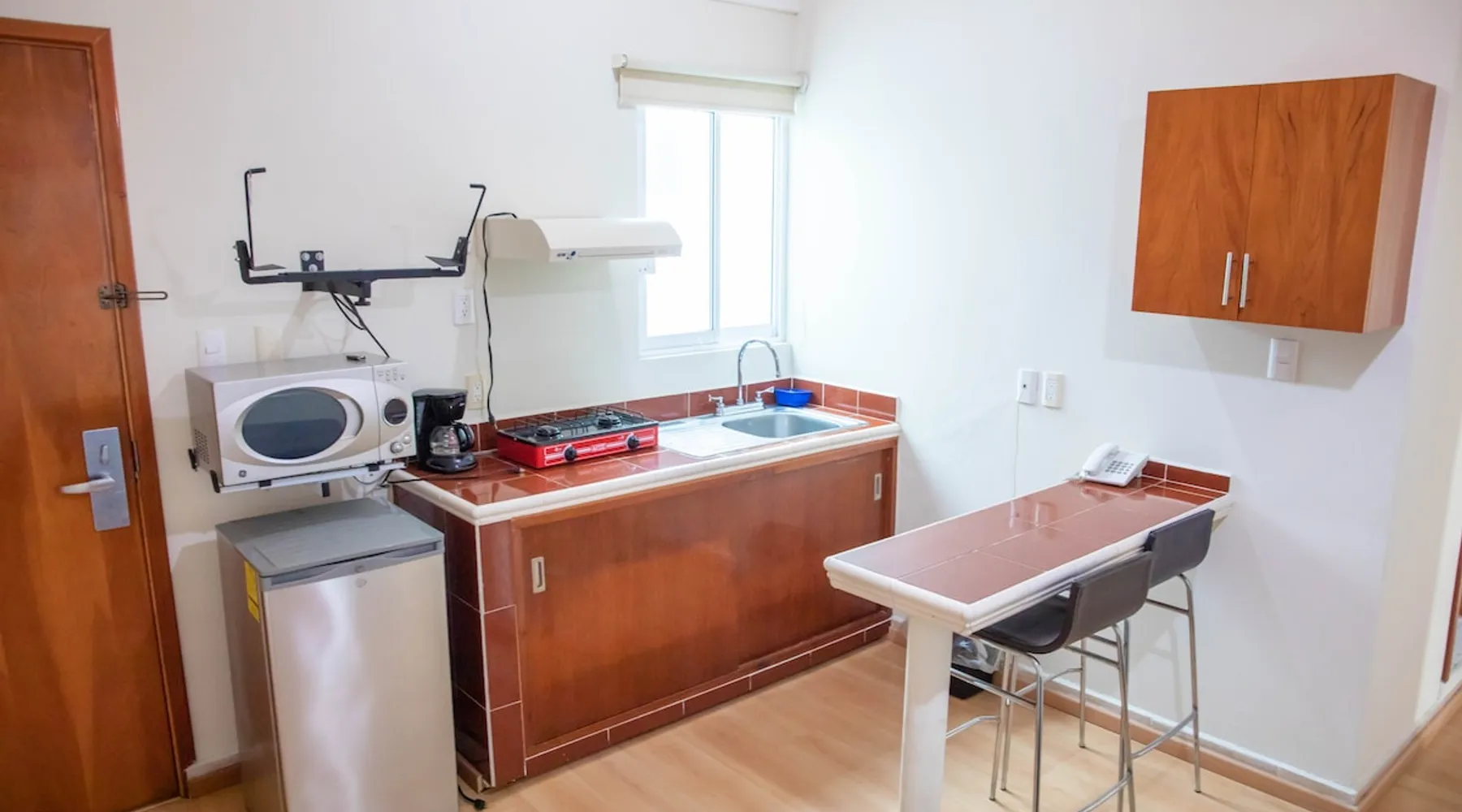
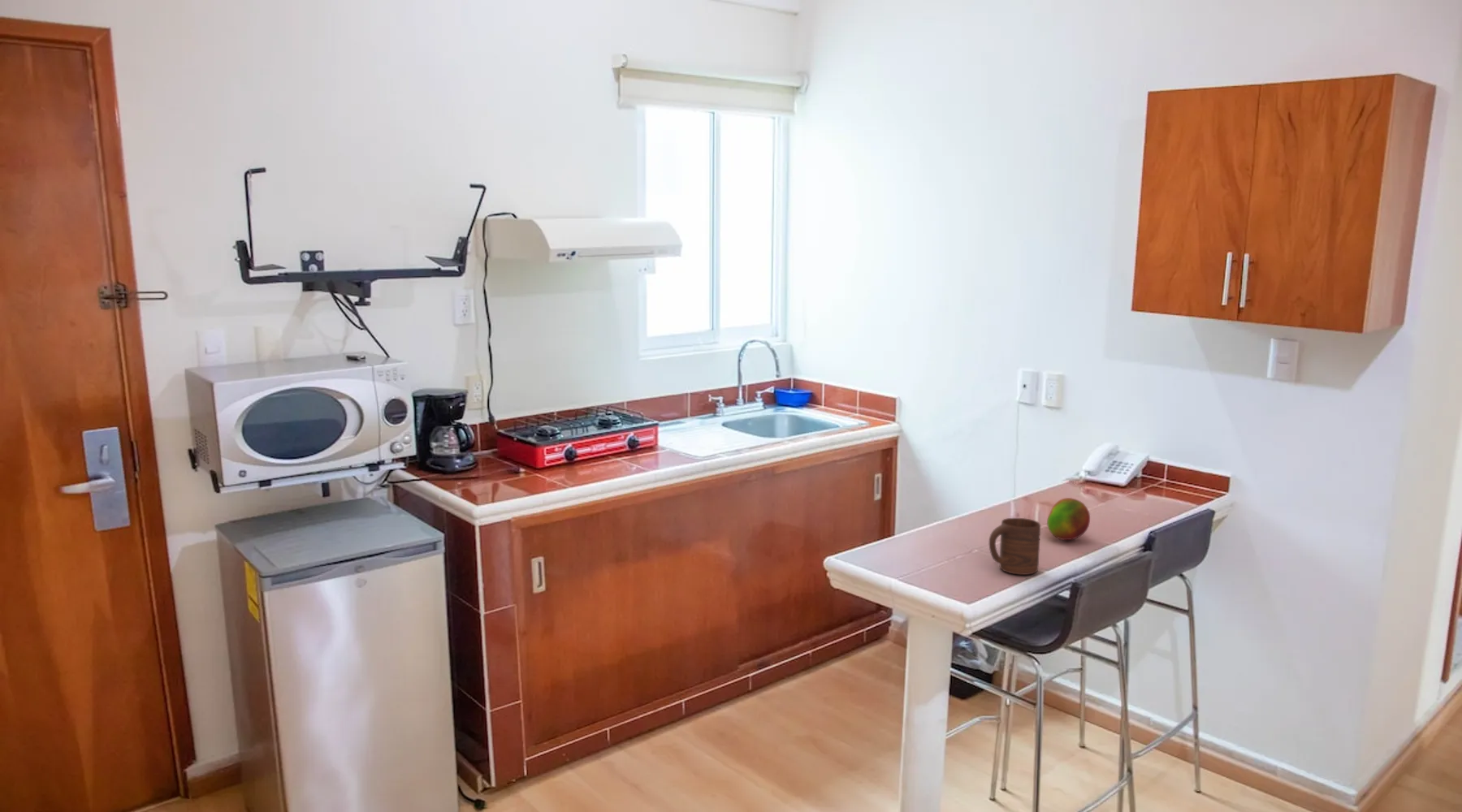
+ fruit (1067, 519)
+ cup (1015, 547)
